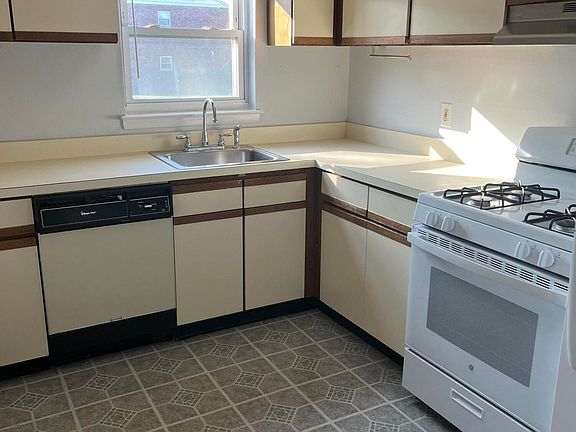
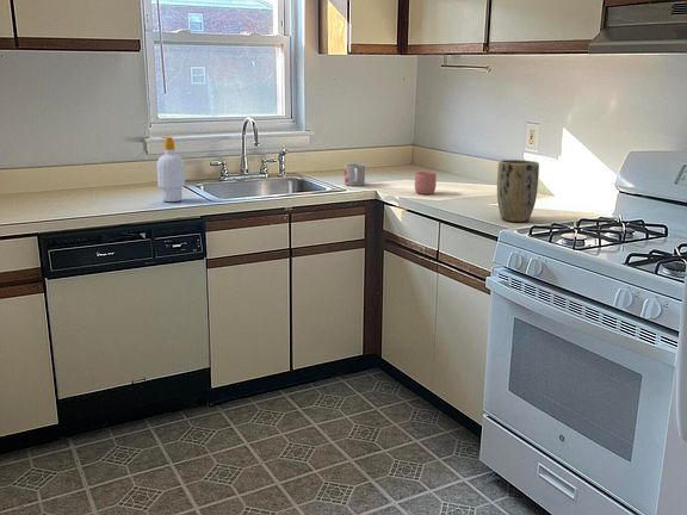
+ soap bottle (171, 168)
+ plant pot (516, 190)
+ mug (423, 182)
+ mug (354, 174)
